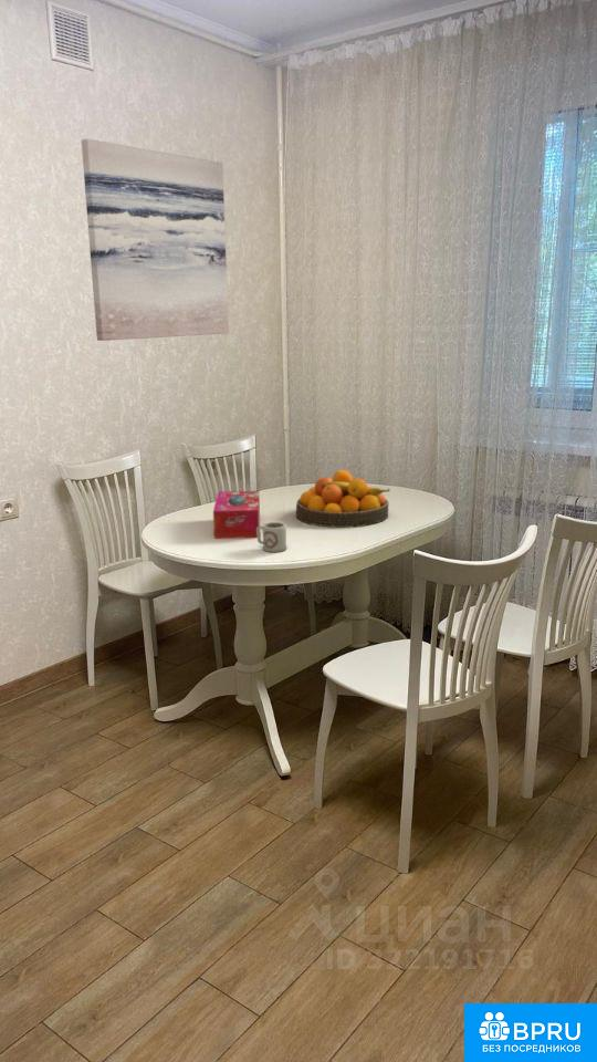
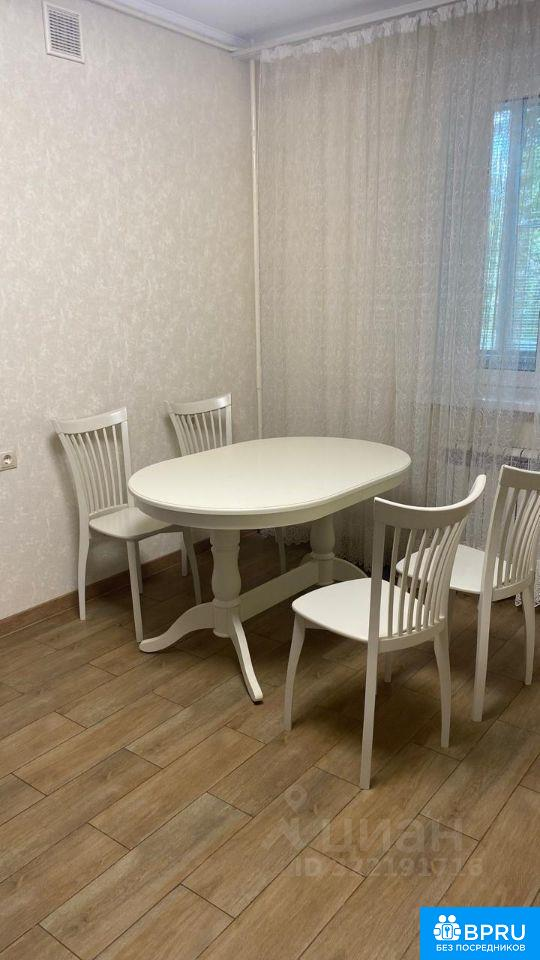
- cup (271, 537)
- wall art (160, 247)
- fruit bowl (342, 496)
- tissue box (238, 513)
